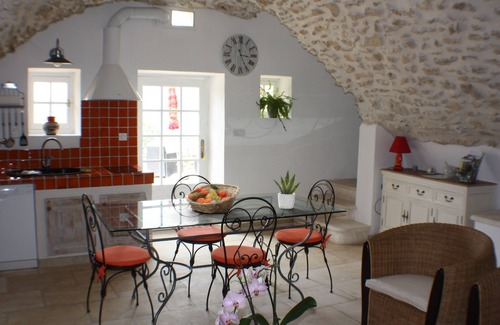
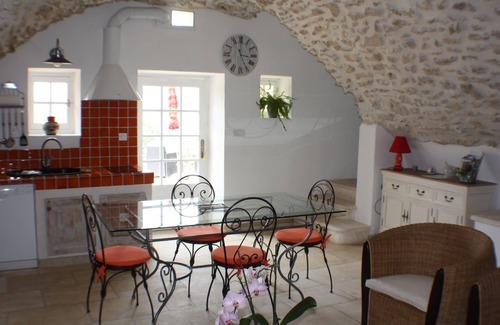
- fruit basket (212, 198)
- potted plant (286, 188)
